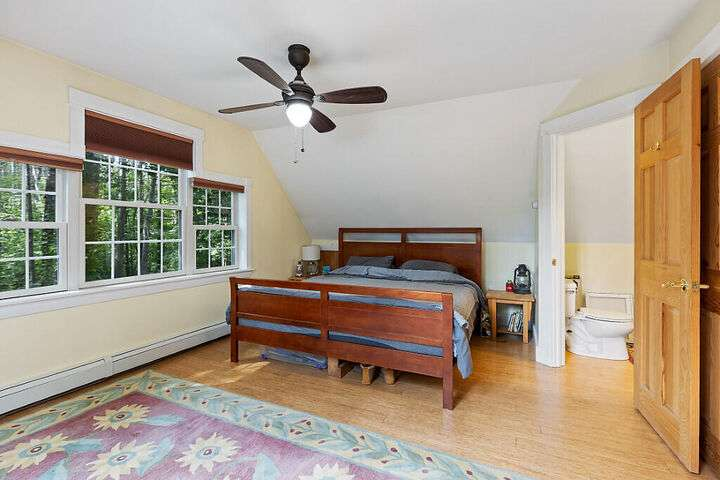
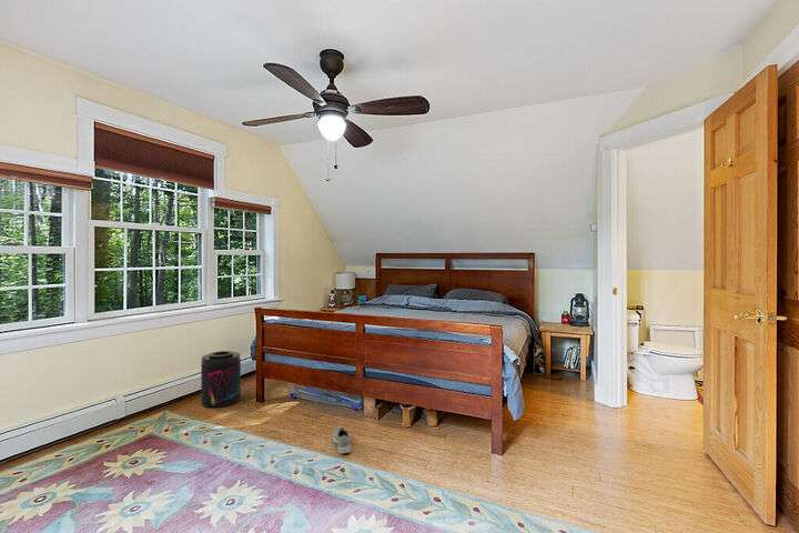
+ sneaker (343, 434)
+ supplement container (221, 376)
